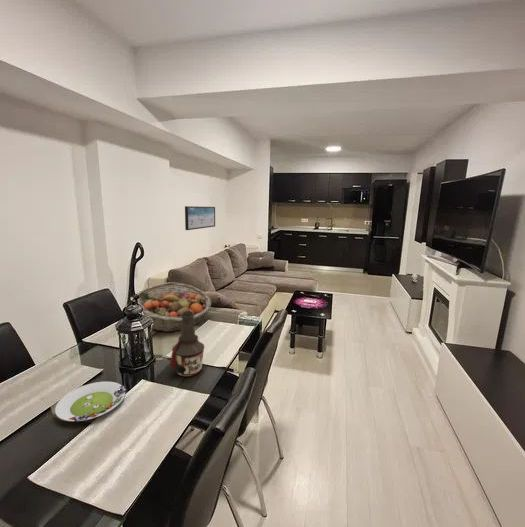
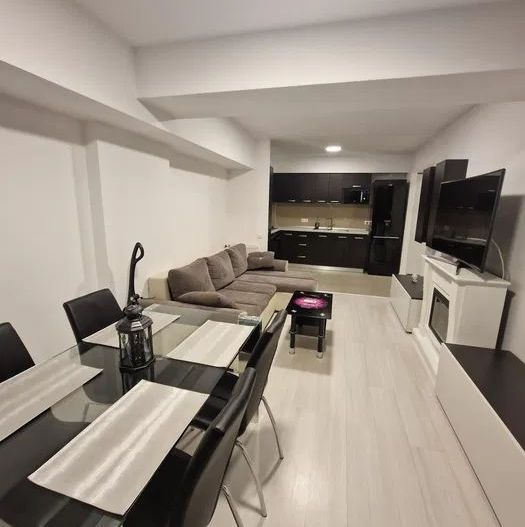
- wall art (201, 217)
- salad plate (92, 400)
- bottle (186, 342)
- fruit basket (174, 305)
